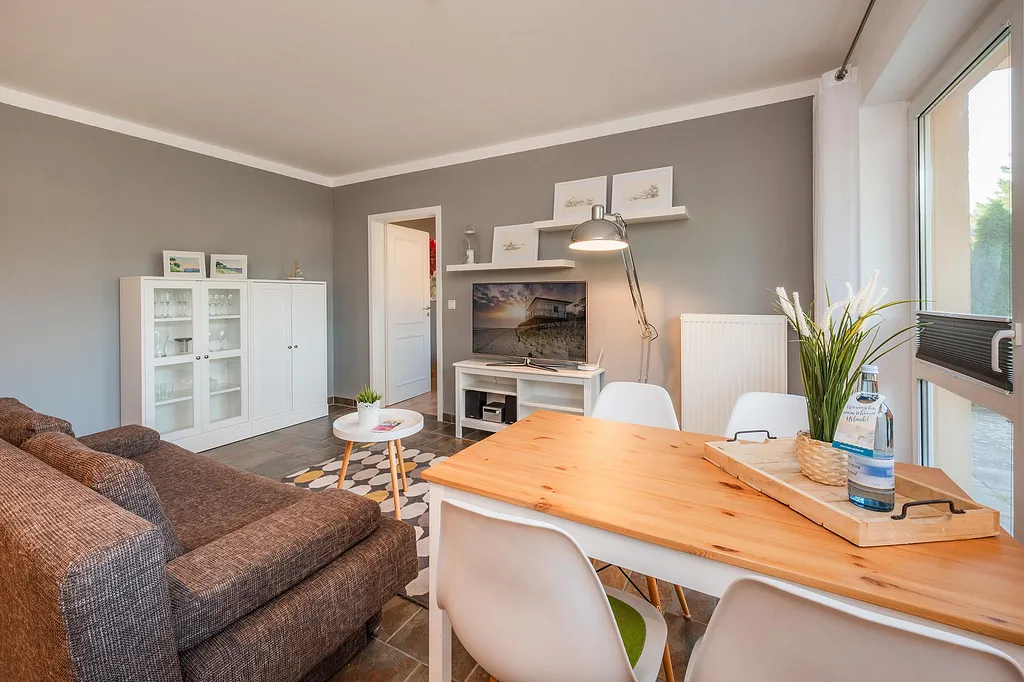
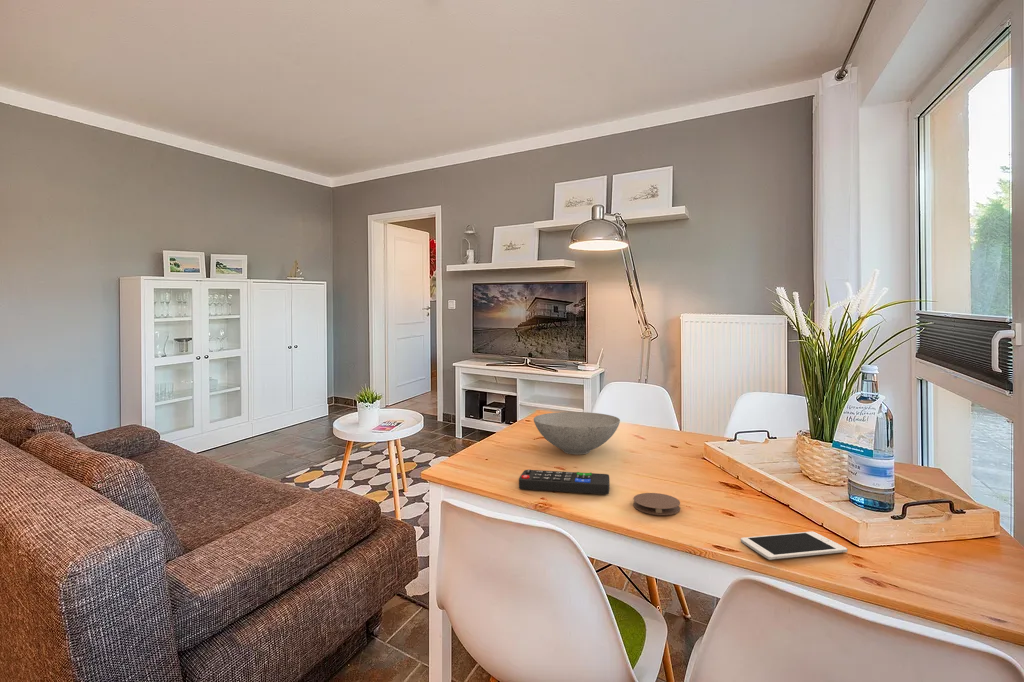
+ coaster (656, 503)
+ cell phone (792, 544)
+ bowl (576, 434)
+ remote control (564, 480)
